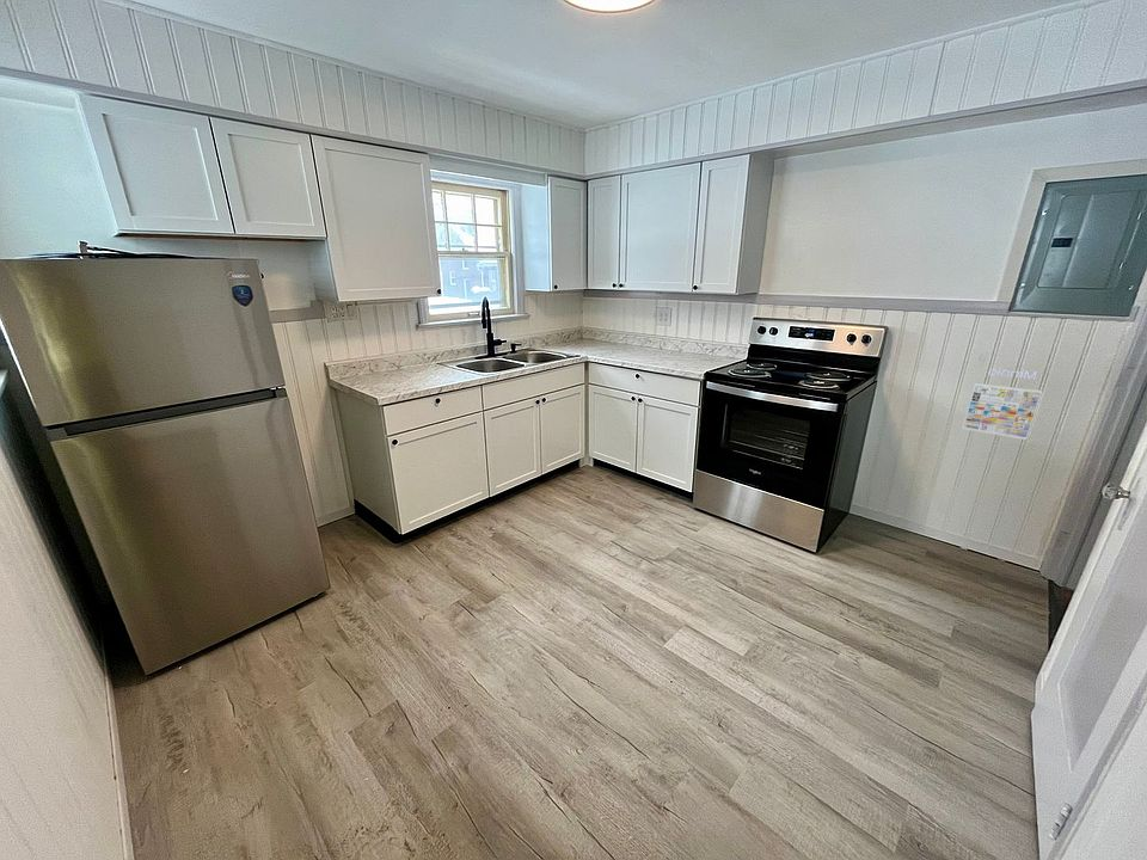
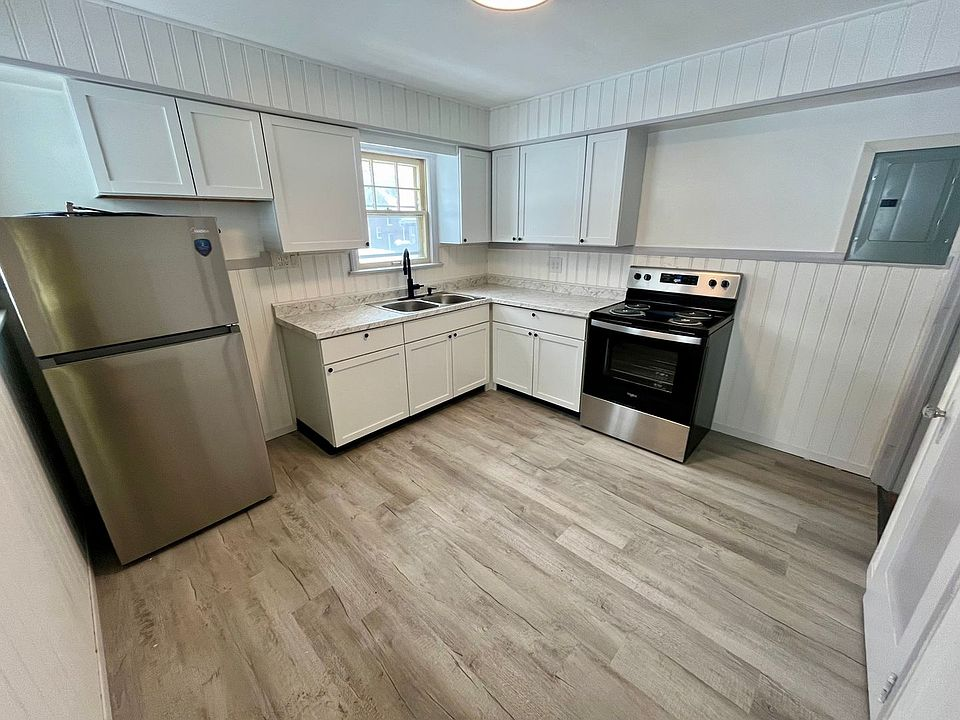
- calendar (1002, 401)
